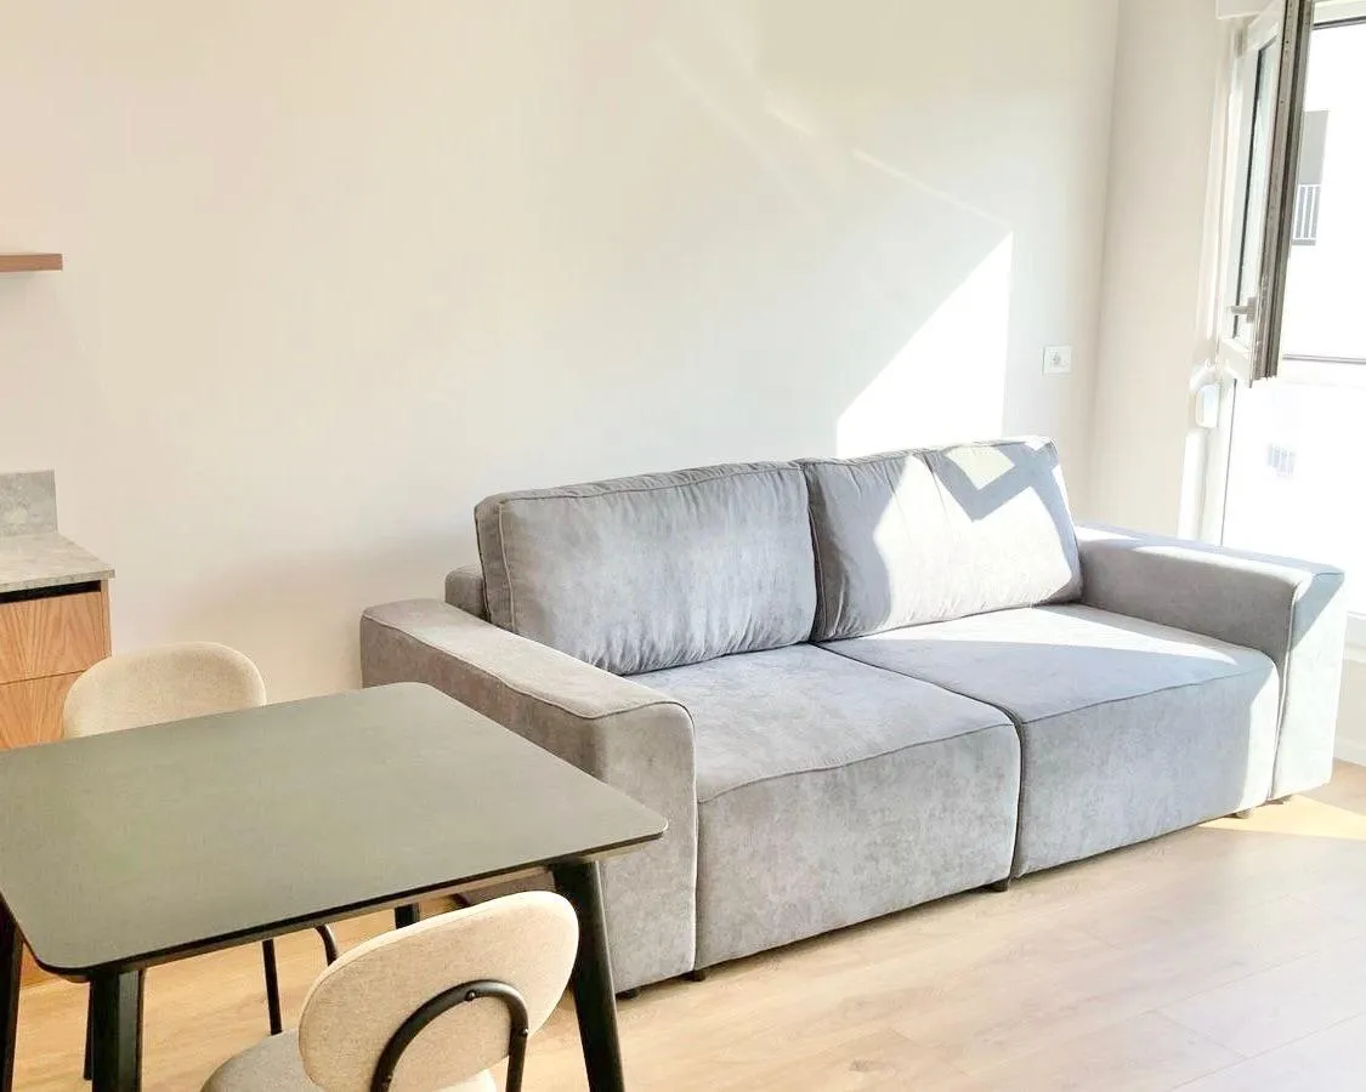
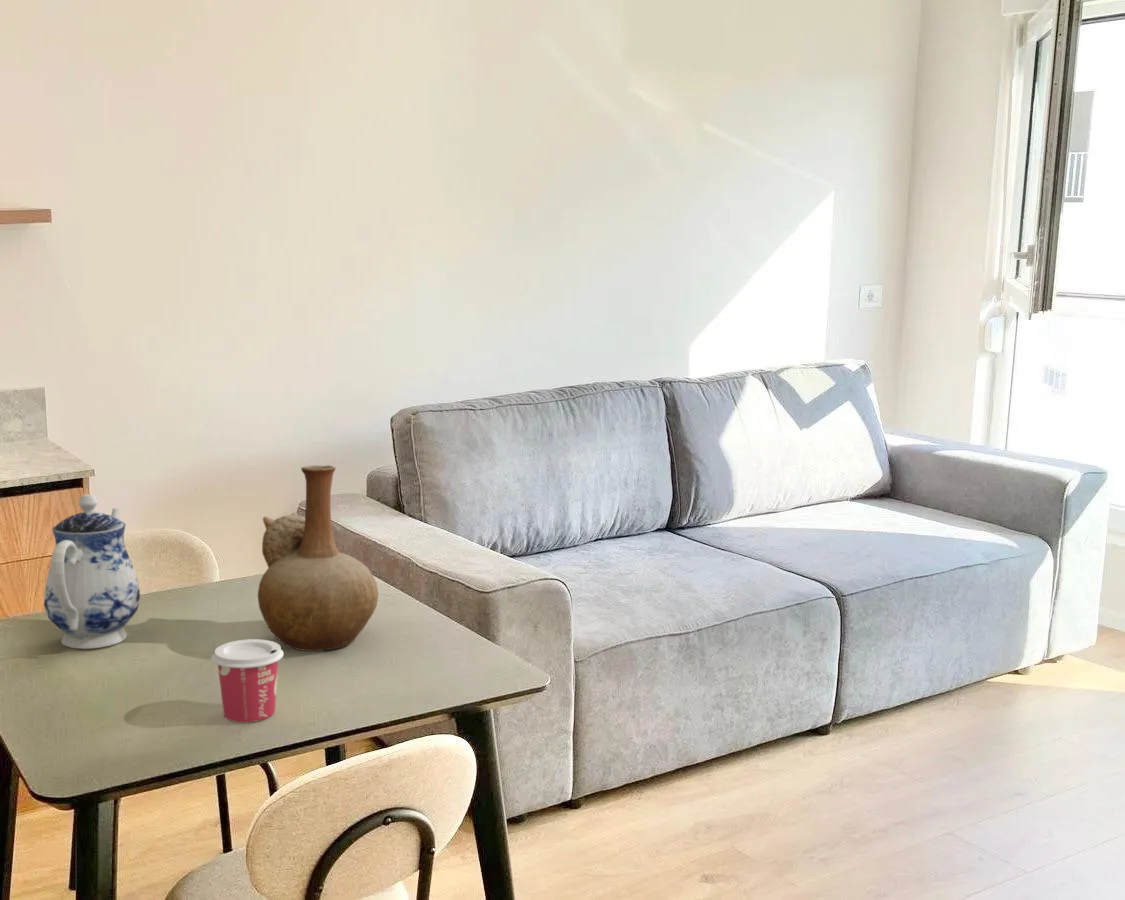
+ teapot (91, 567)
+ vase (311, 551)
+ cup (248, 681)
